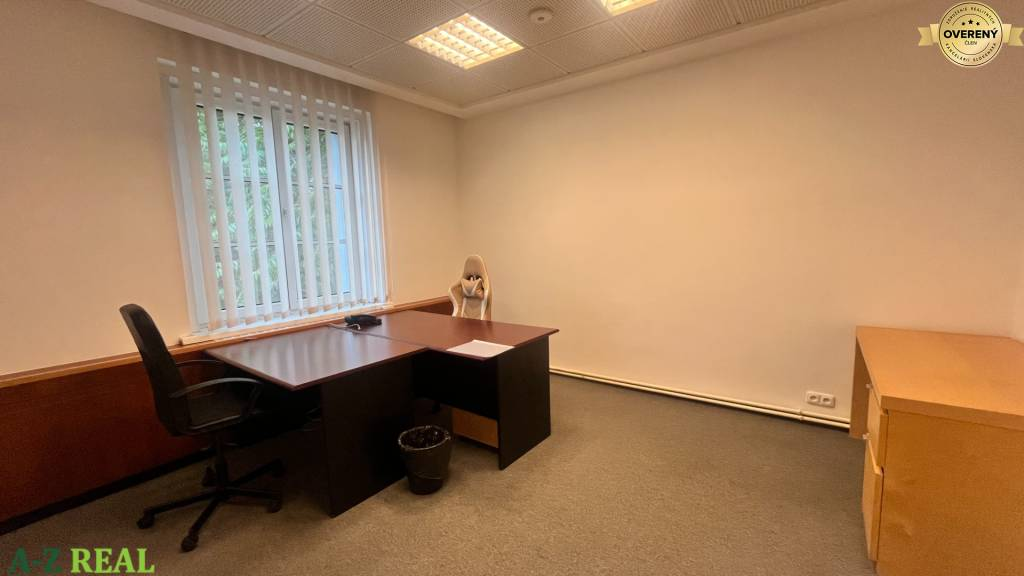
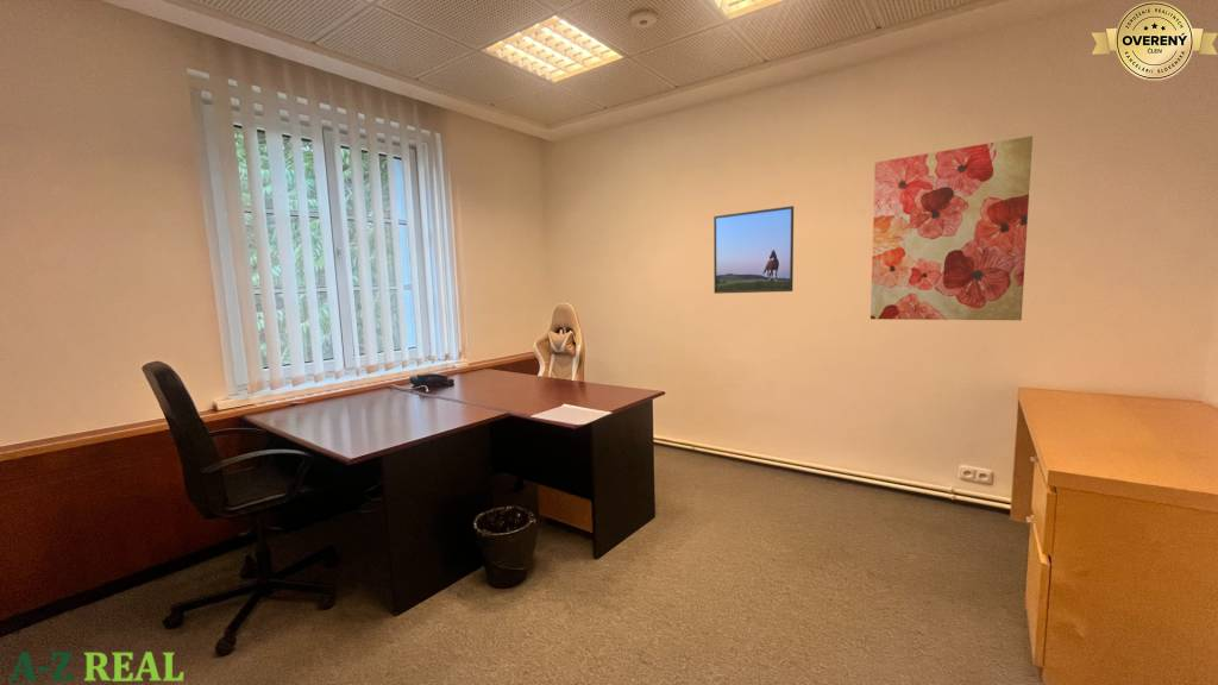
+ wall art (943, 237)
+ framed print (752, 252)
